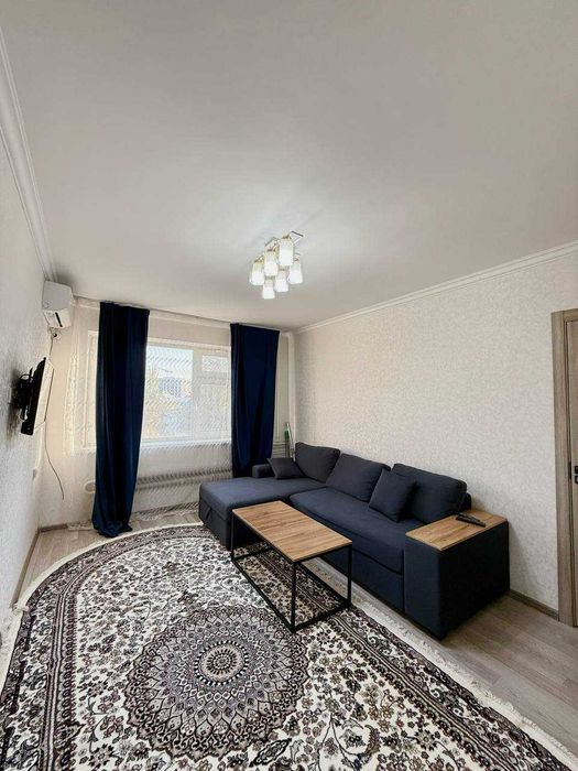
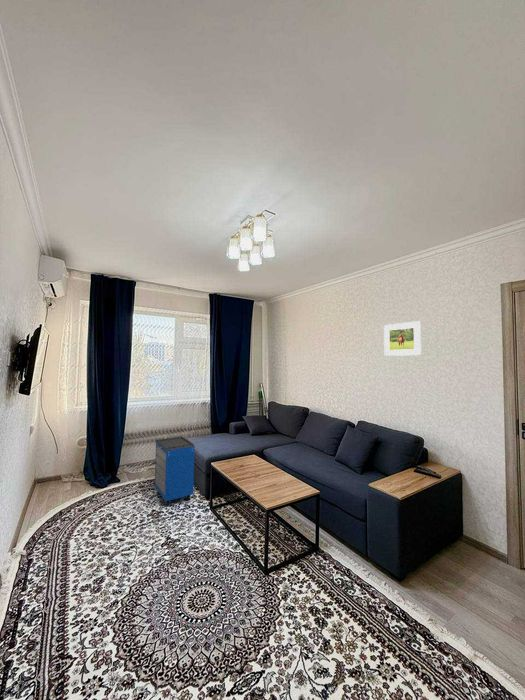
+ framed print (401, 339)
+ cabinet (173, 468)
